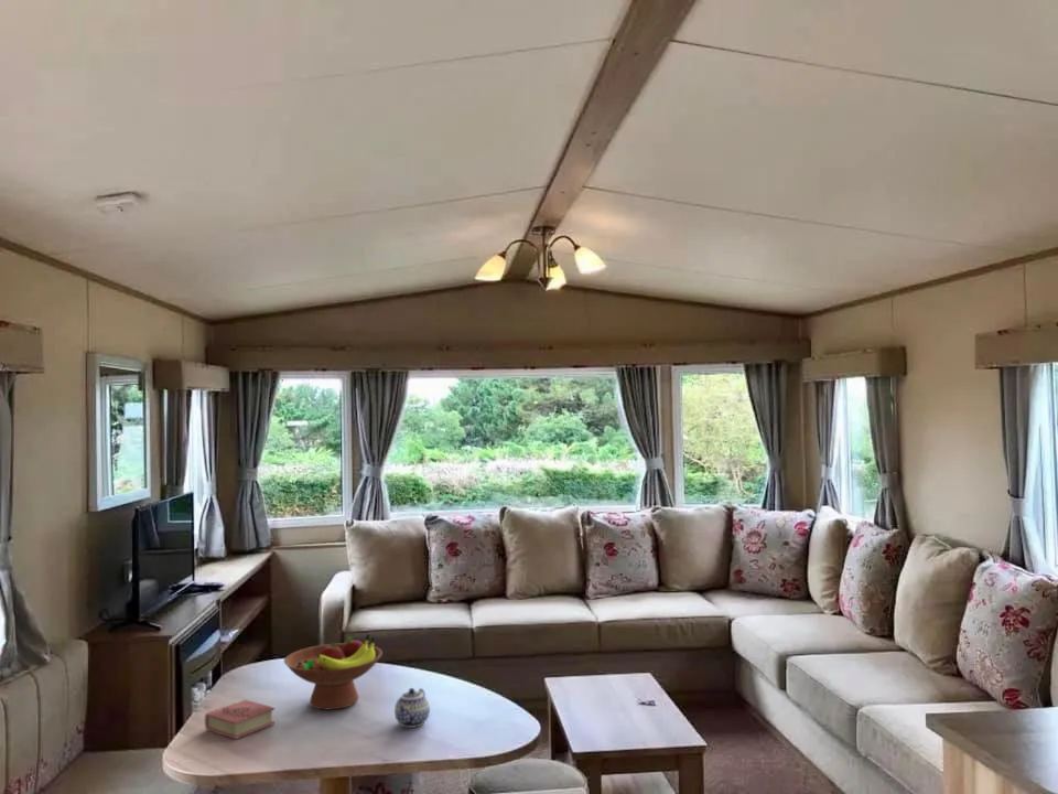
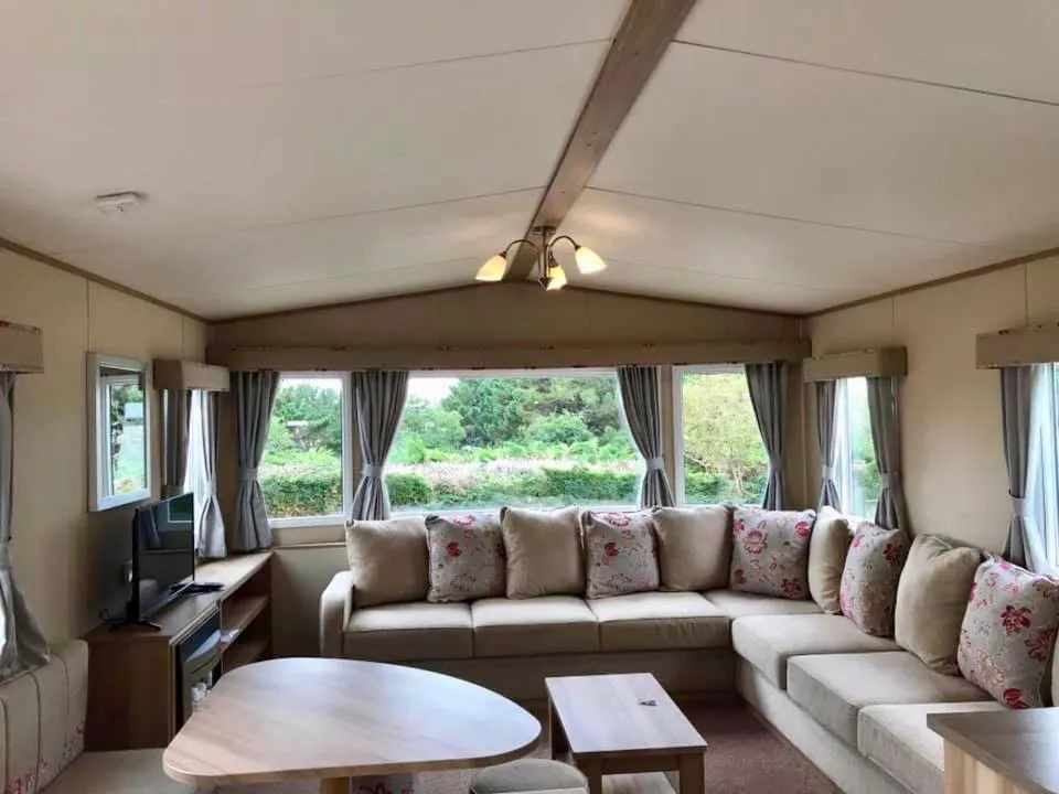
- fruit bowl (334, 669)
- teapot (412, 706)
- book (239, 718)
